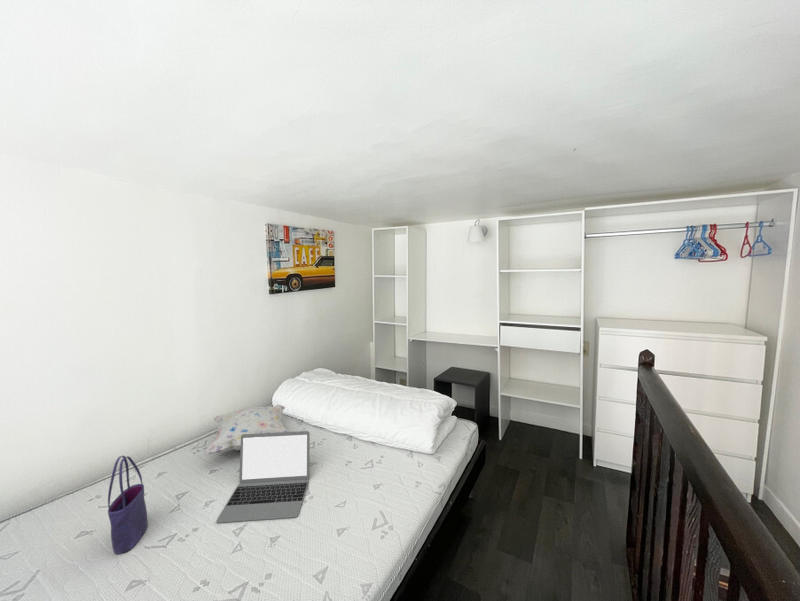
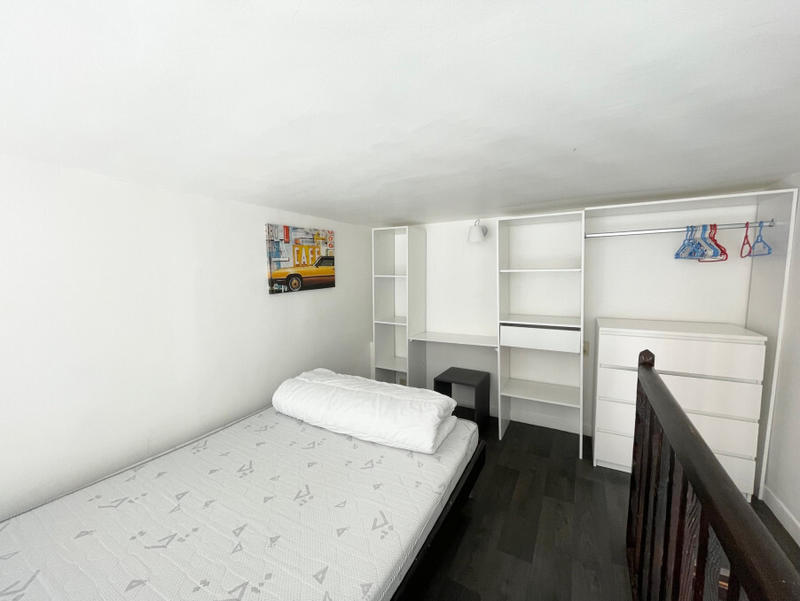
- laptop (267, 472)
- tote bag (127, 498)
- decorative pillow (250, 426)
